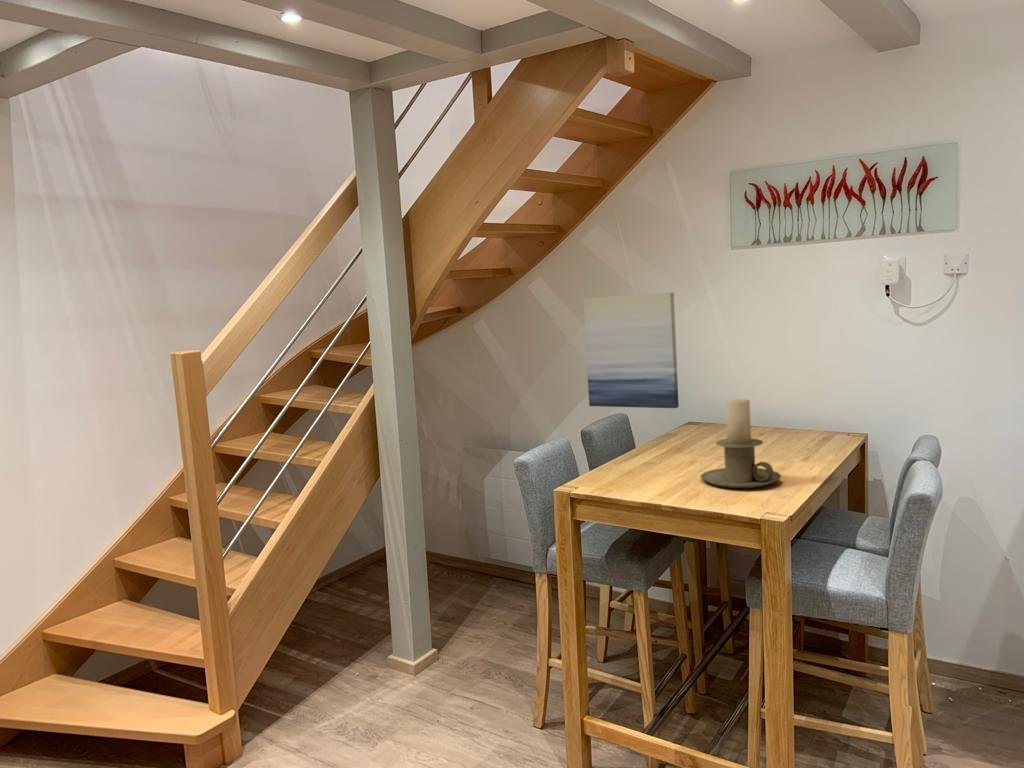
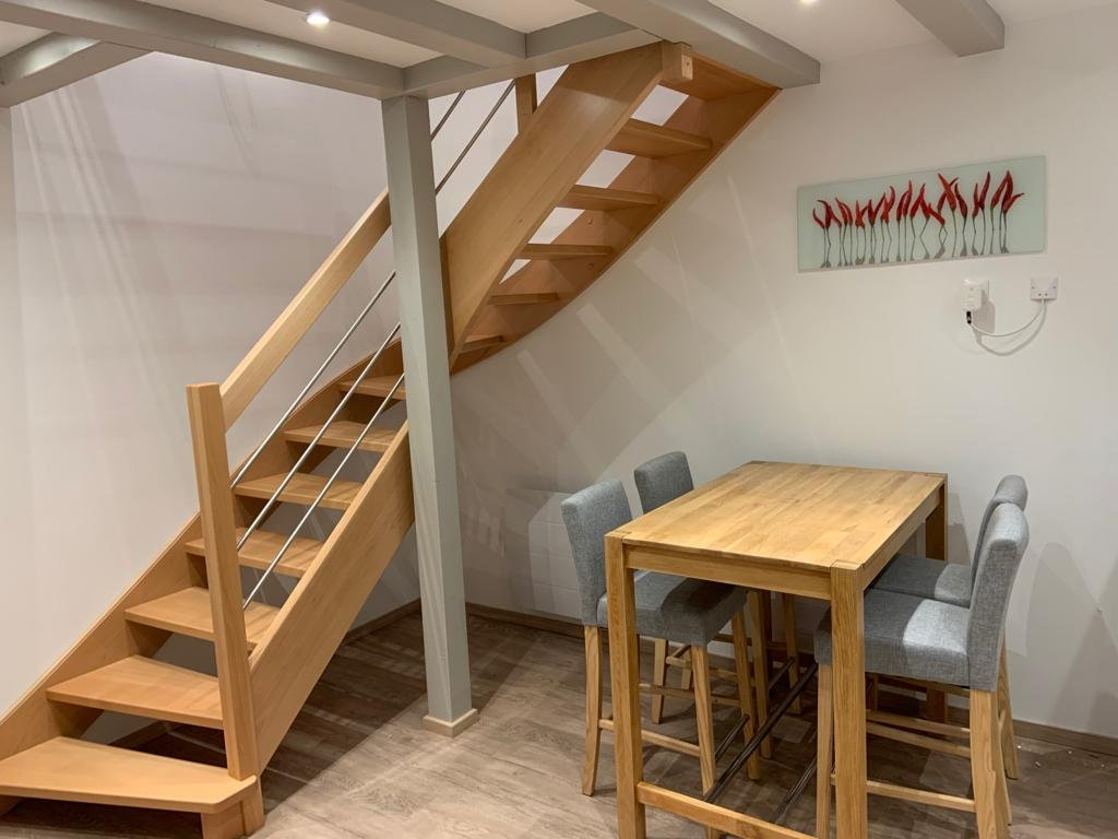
- candle holder (739, 440)
- wall art (629, 351)
